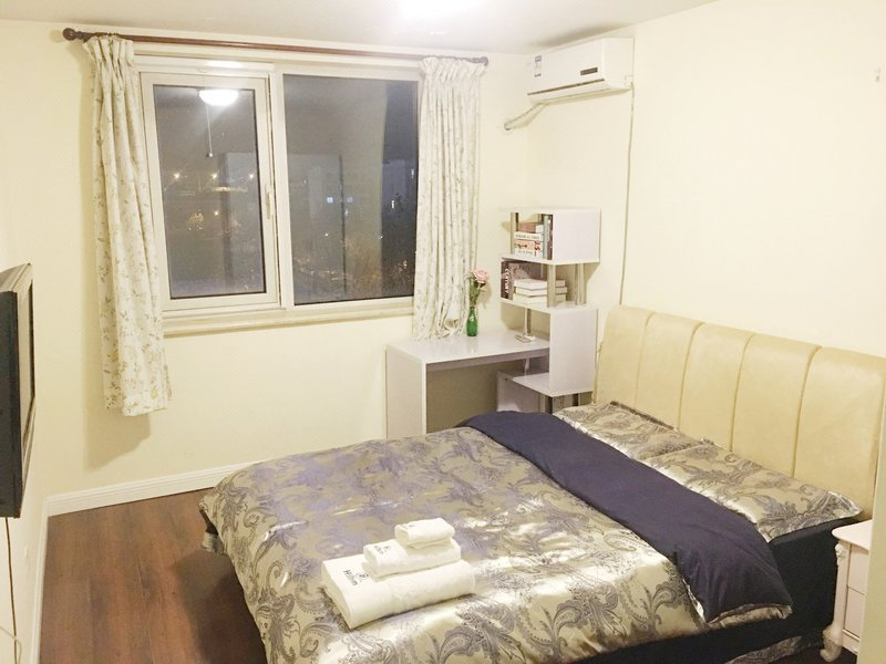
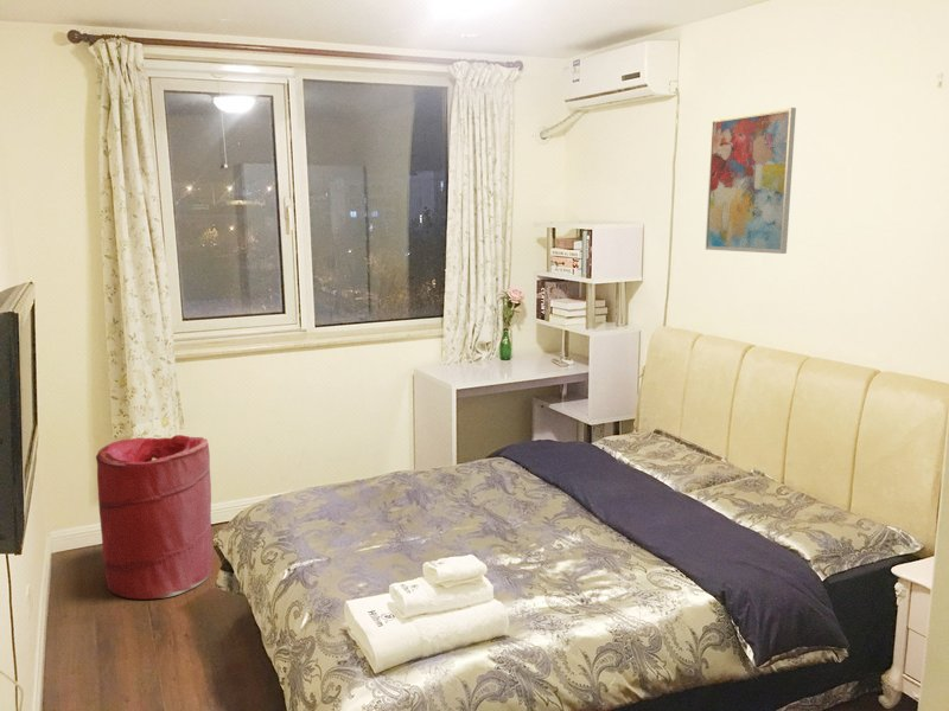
+ wall art (747, 184)
+ laundry hamper (157, 508)
